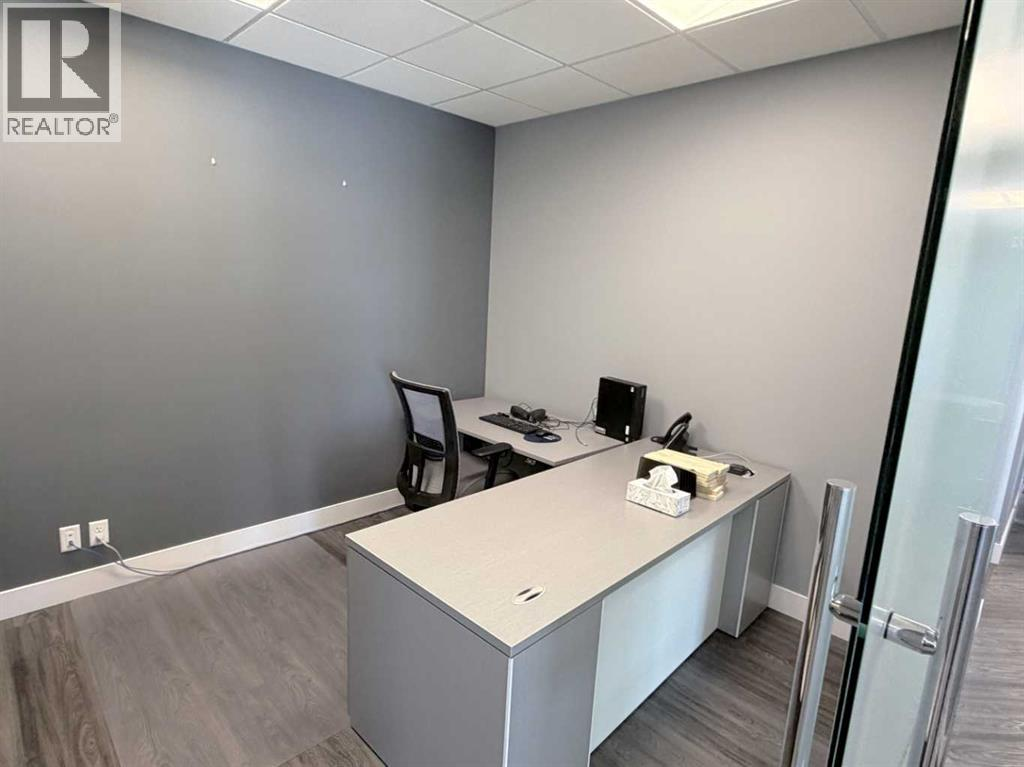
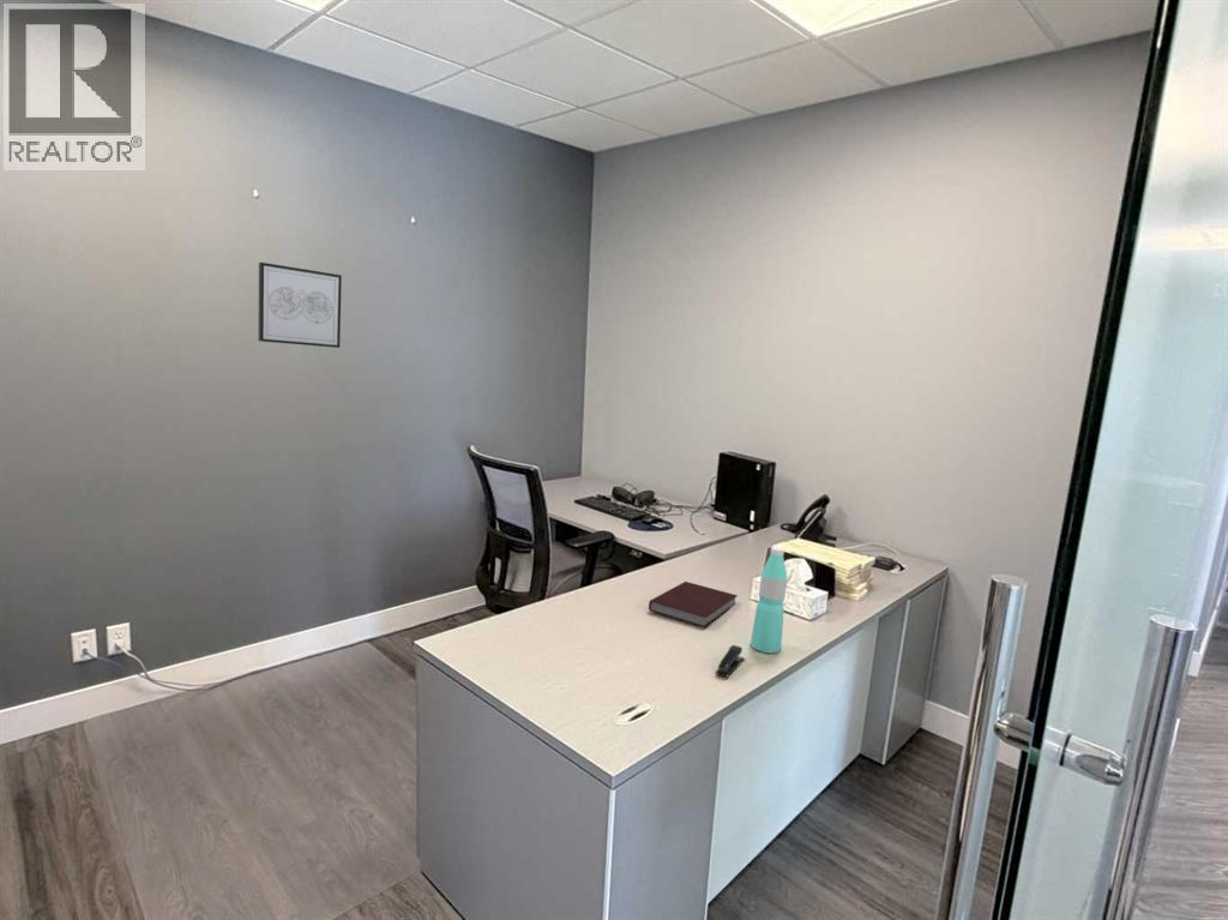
+ water bottle (771, 597)
+ stapler (730, 659)
+ notebook (693, 602)
+ wall art (301, 307)
